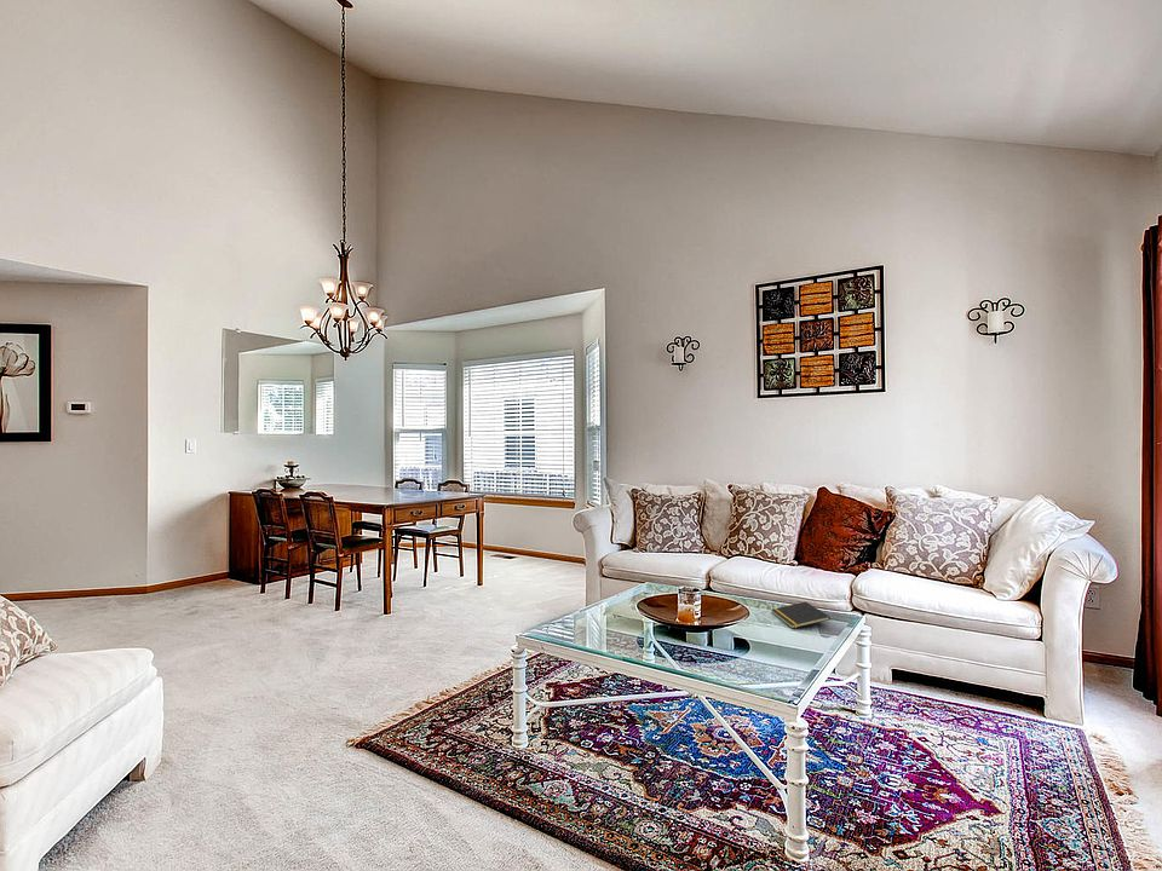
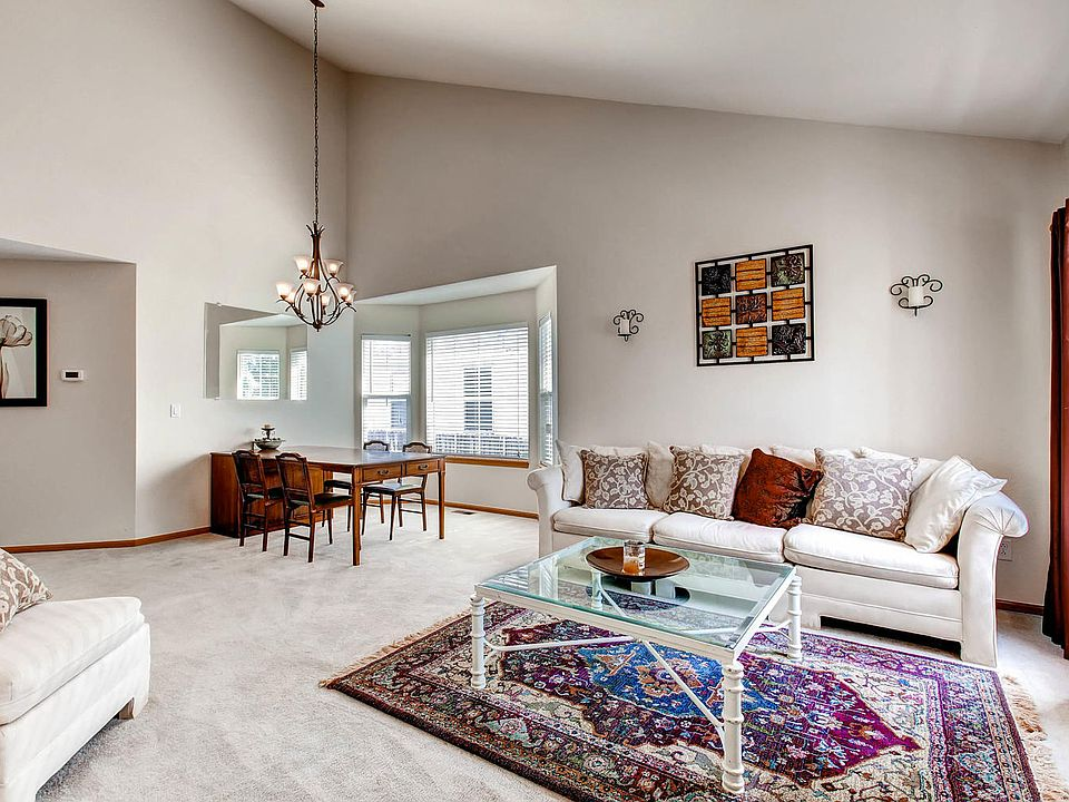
- notepad (799, 613)
